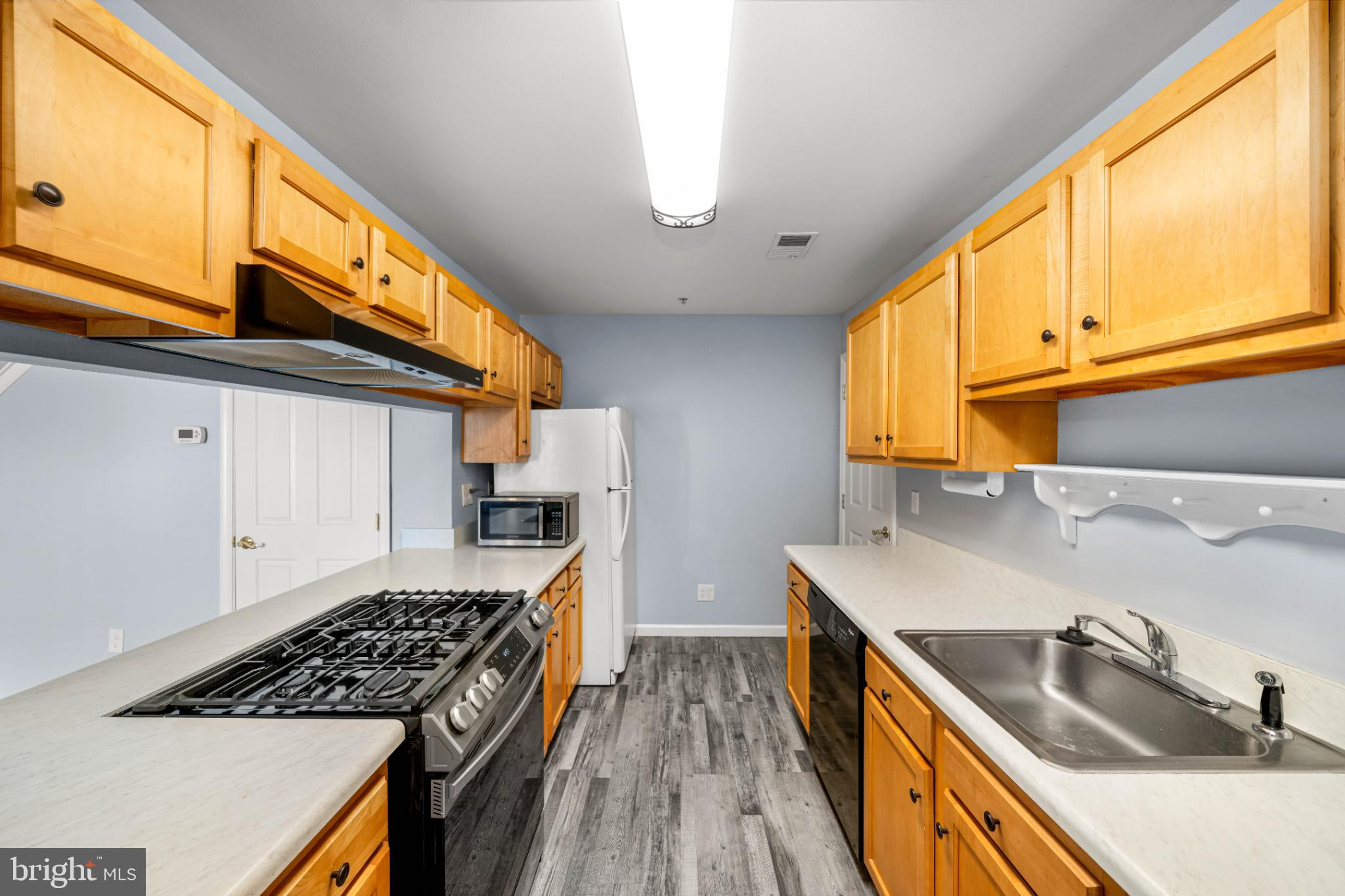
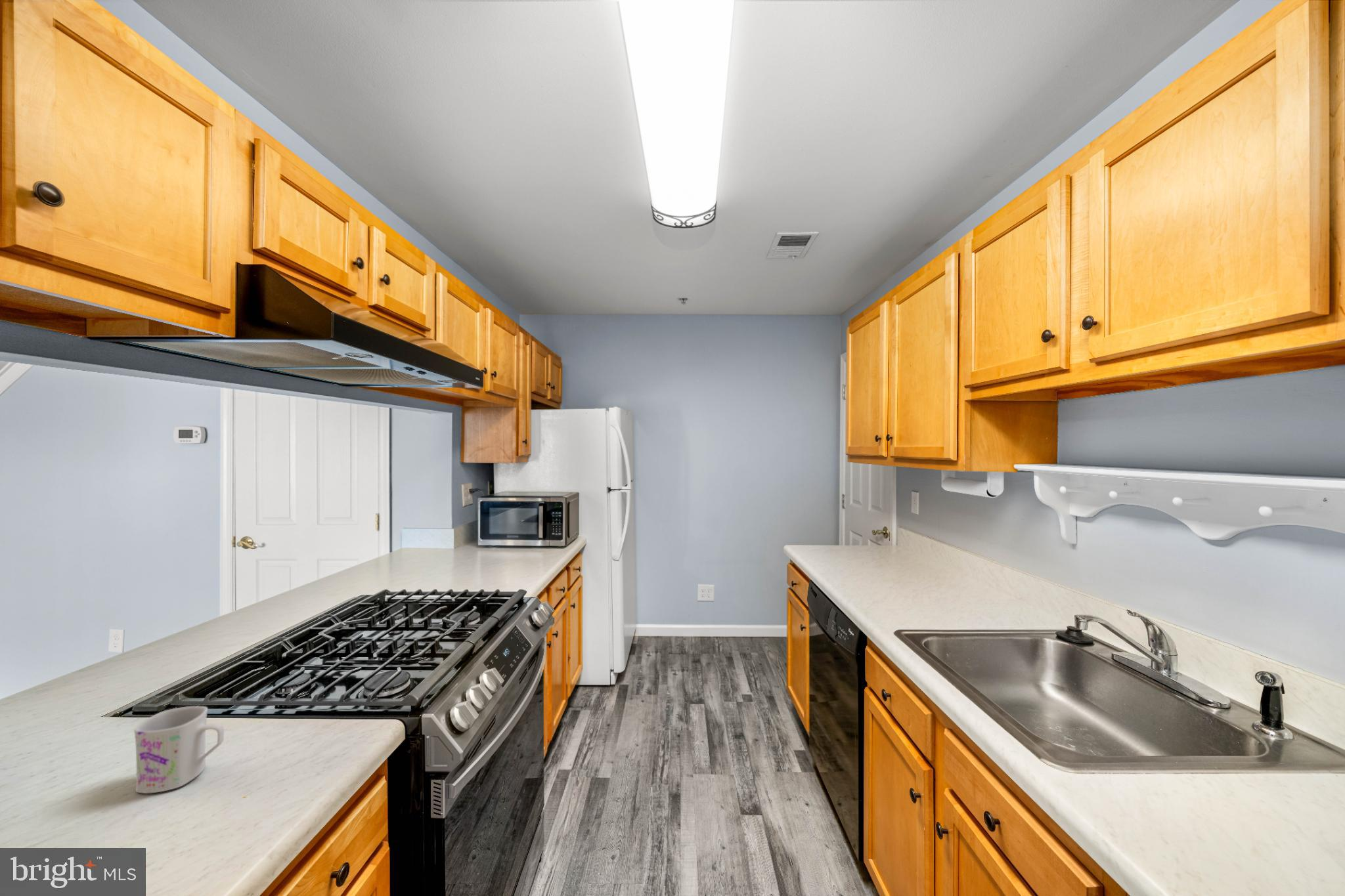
+ mug (183, 747)
